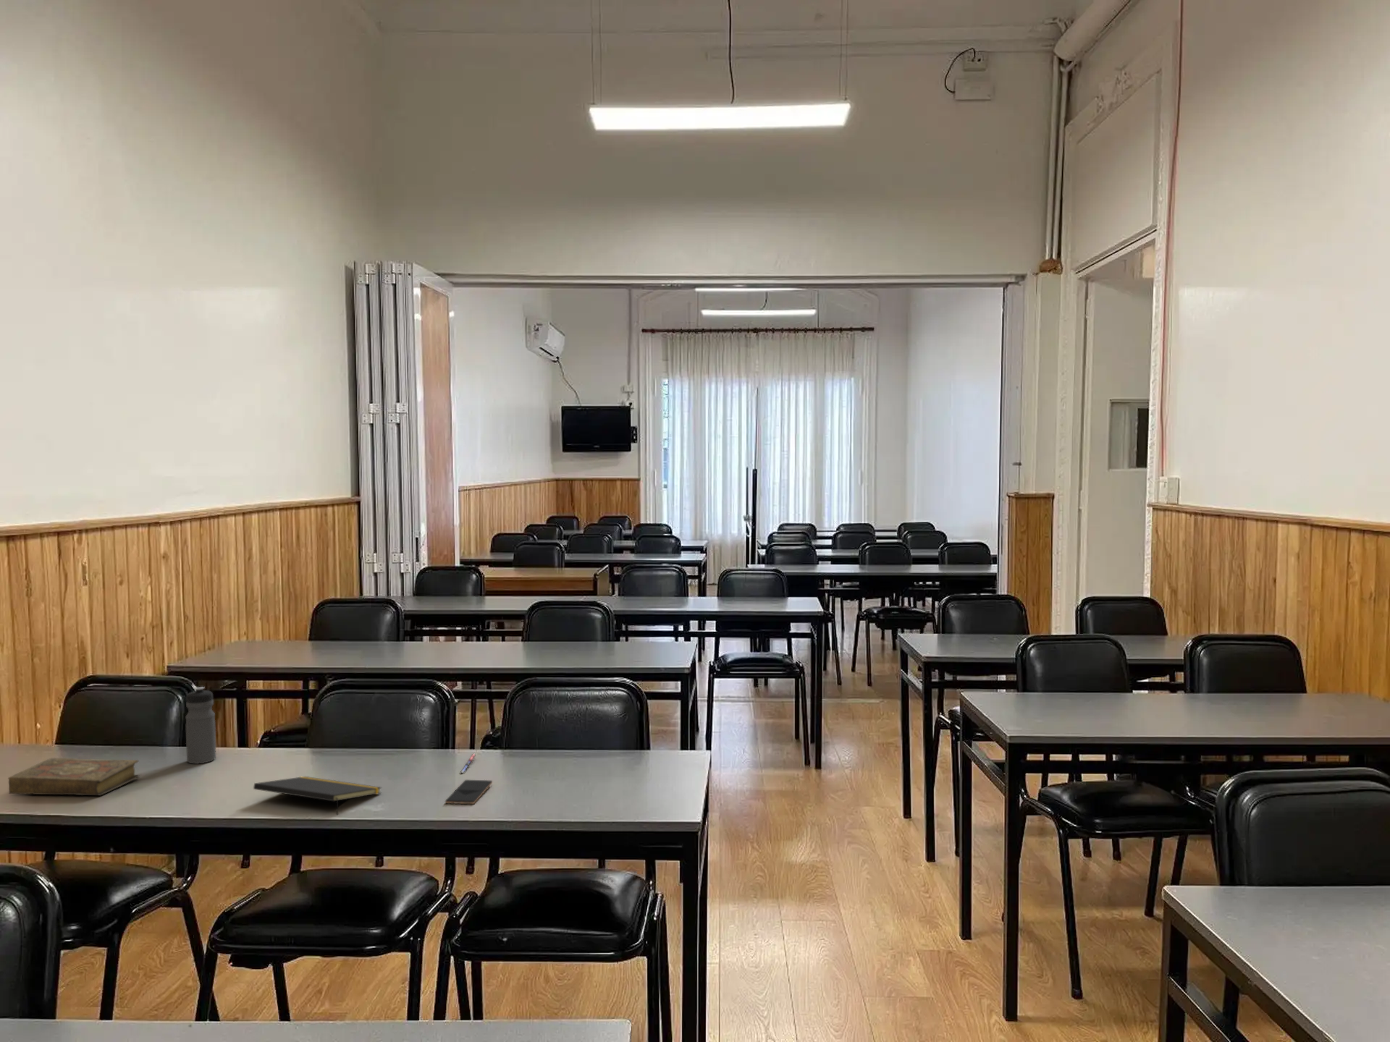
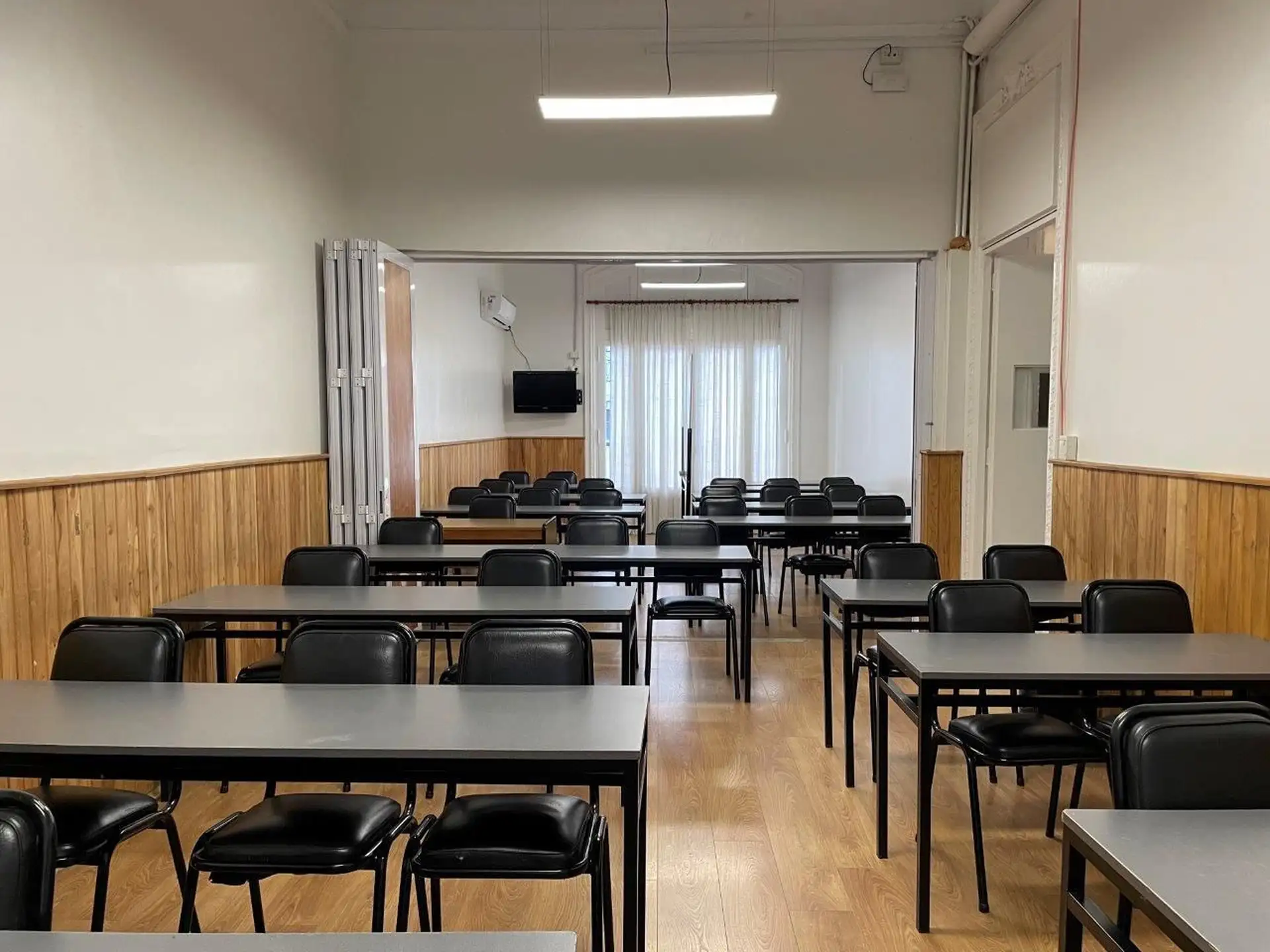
- pen (467, 763)
- water bottle (200, 723)
- book (73, 776)
- smartphone (470, 791)
- notepad (318, 788)
